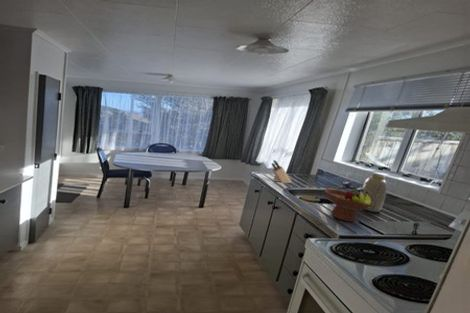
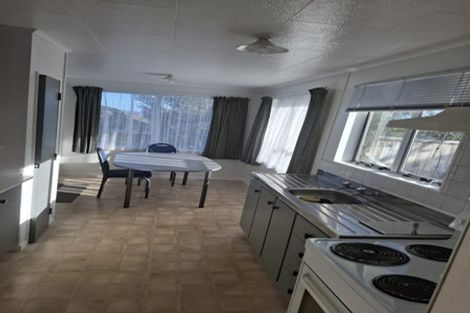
- vase (373, 192)
- fruit bowl (346, 202)
- knife block (281, 171)
